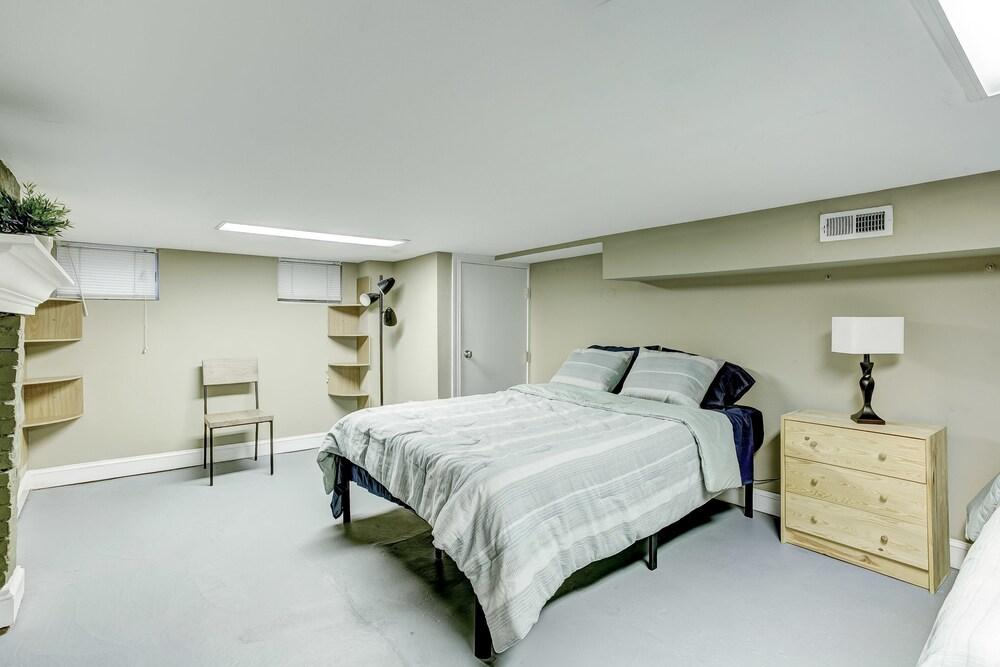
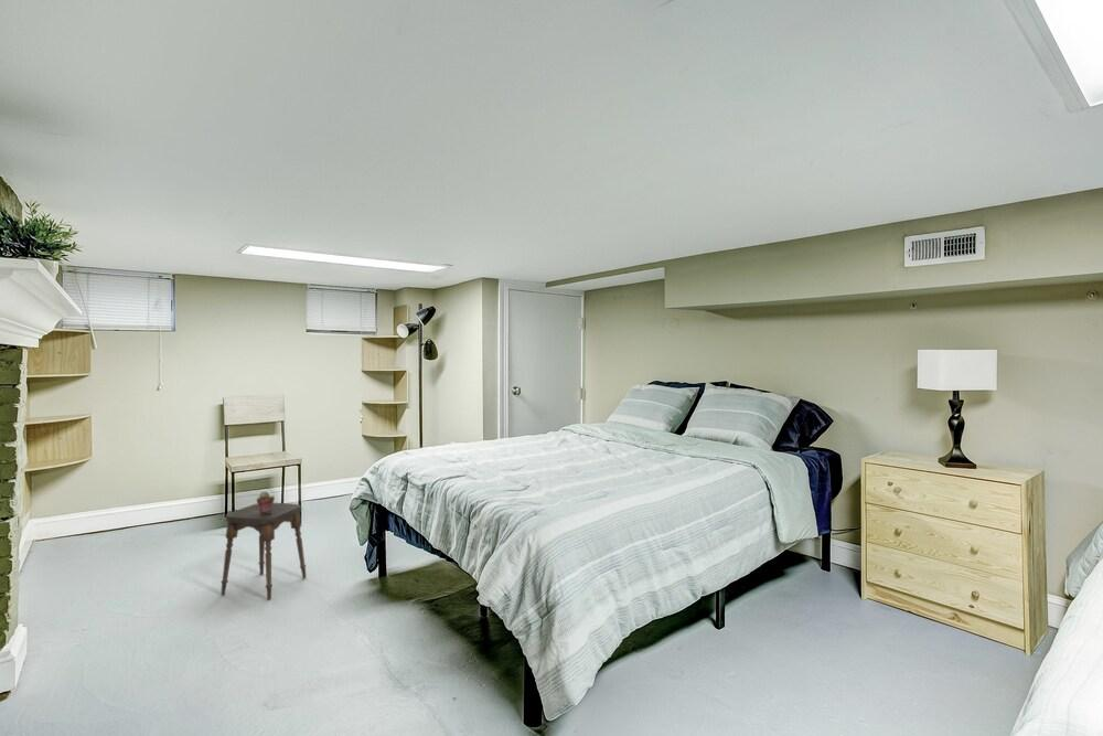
+ stool (265, 547)
+ potted succulent (265, 501)
